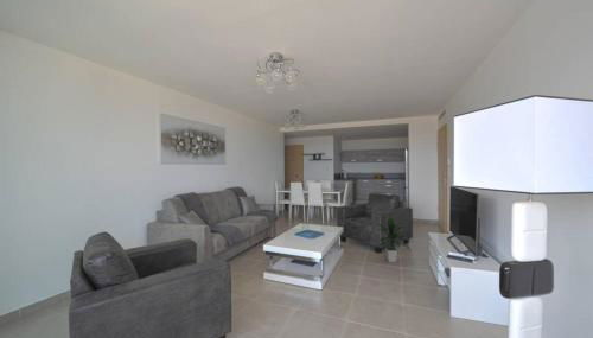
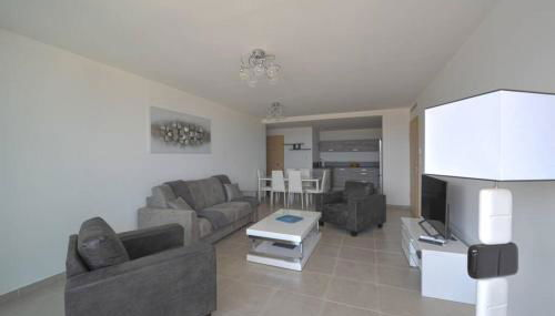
- indoor plant (393, 238)
